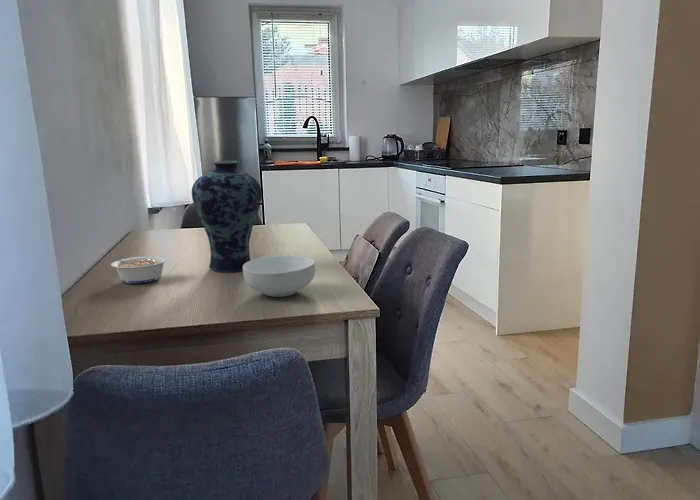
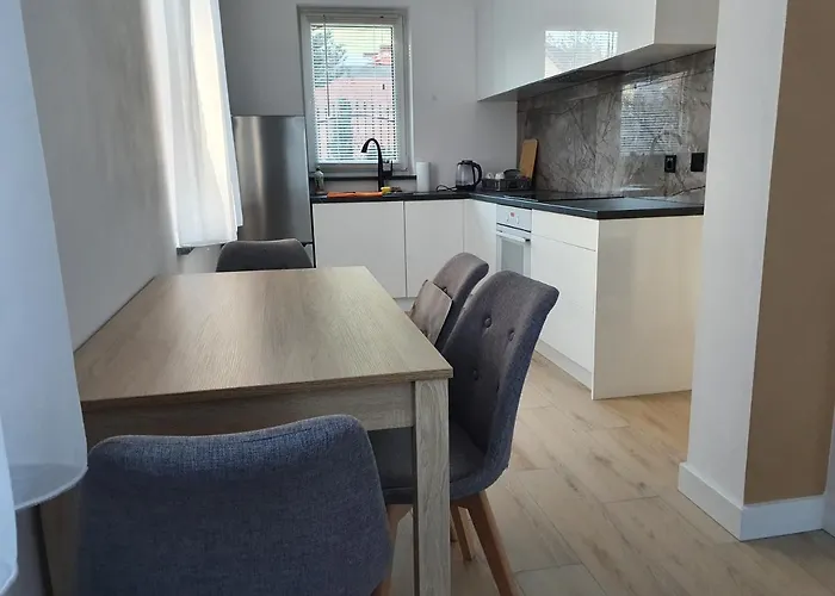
- vase (228, 215)
- cereal bowl (279, 277)
- legume (138, 268)
